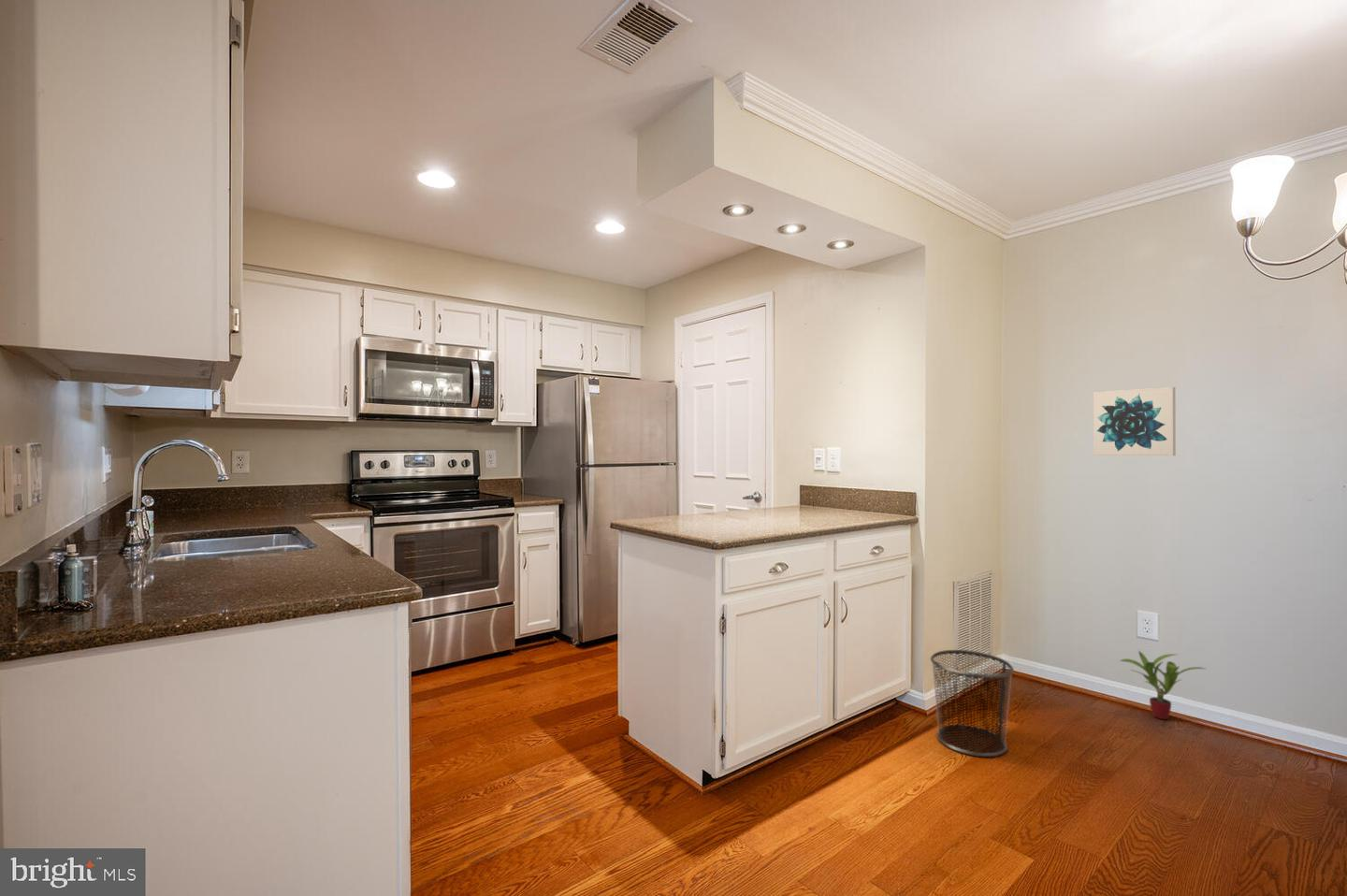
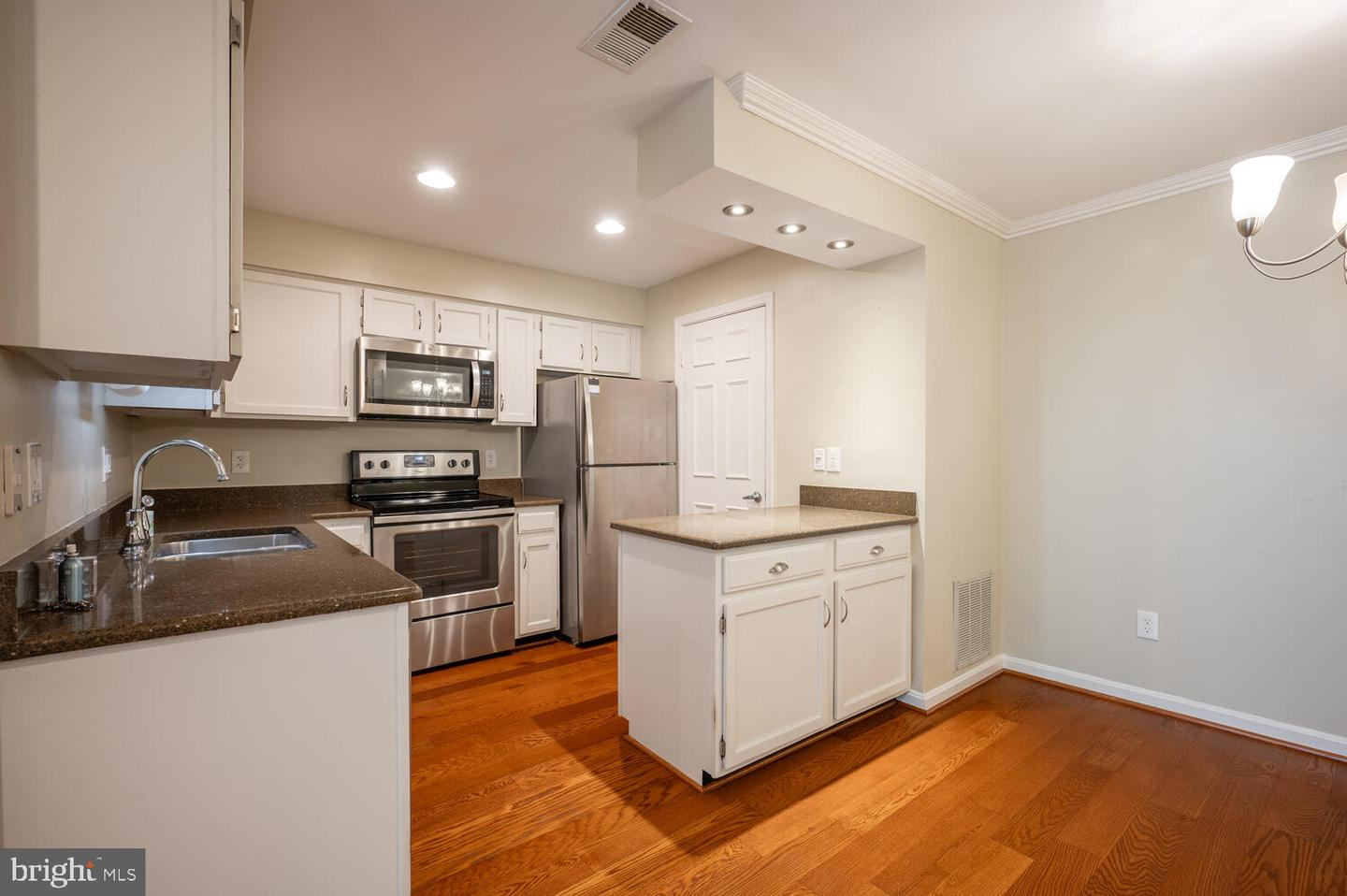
- waste bin (971, 701)
- wall art (1133, 422)
- potted plant (1160, 688)
